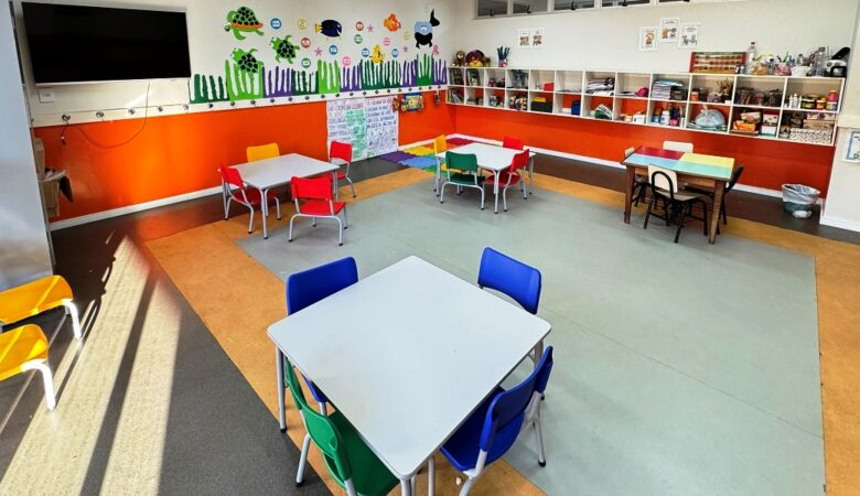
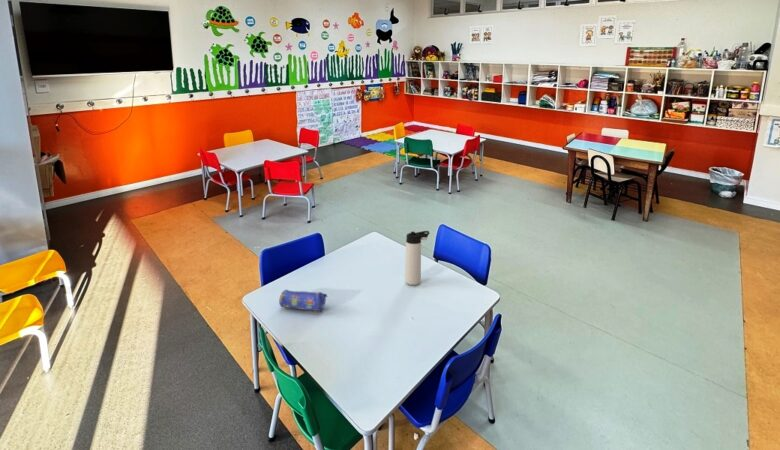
+ pencil case (302, 299)
+ thermos bottle (417, 257)
